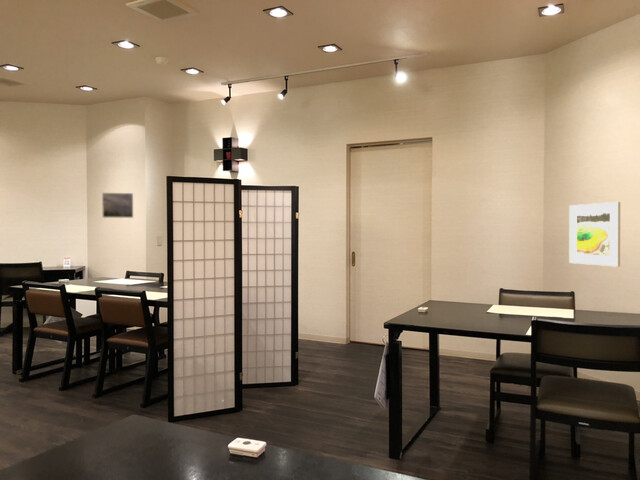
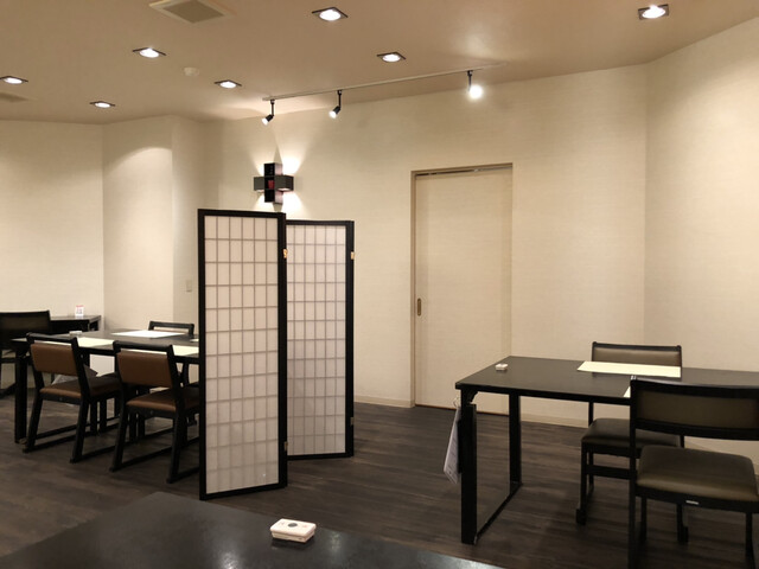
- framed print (593, 234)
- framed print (117, 205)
